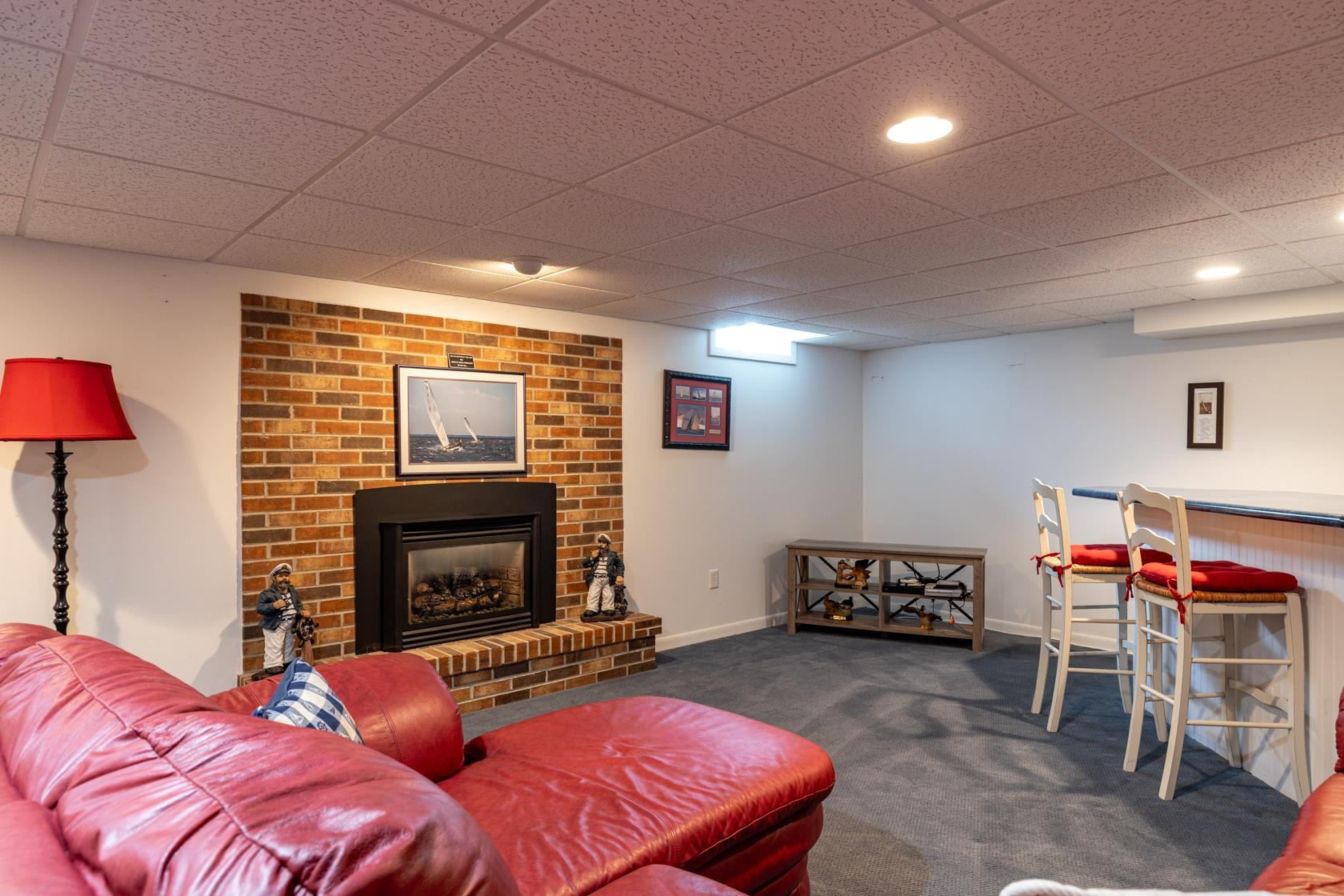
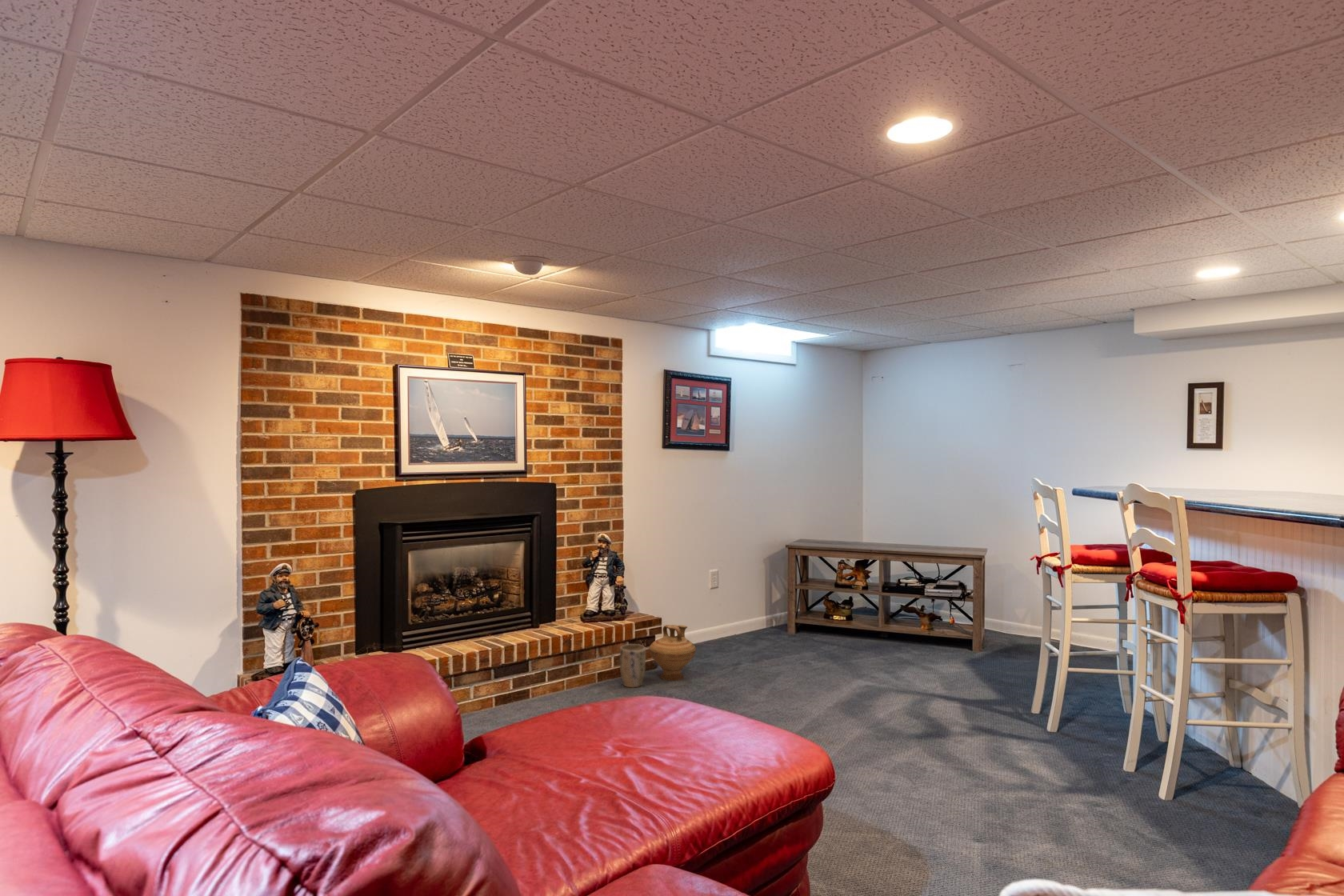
+ ceramic jug (672, 651)
+ plant pot (632, 666)
